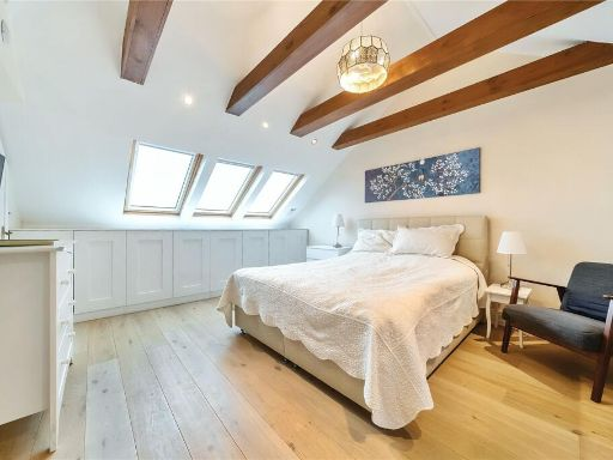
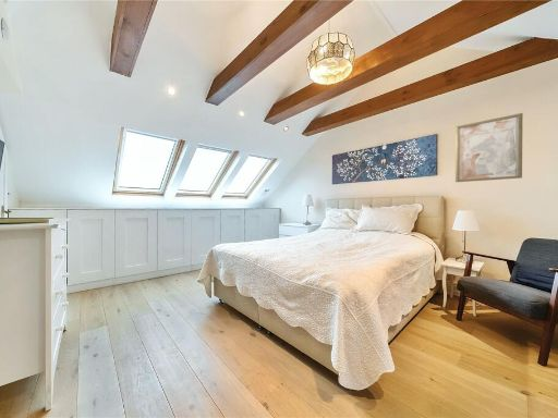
+ wall art (486, 150)
